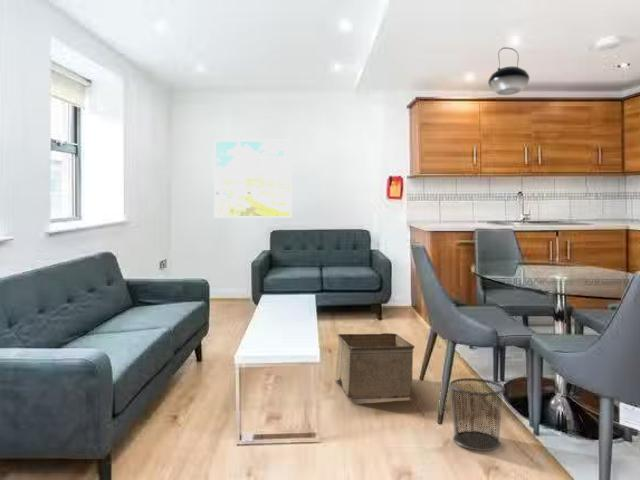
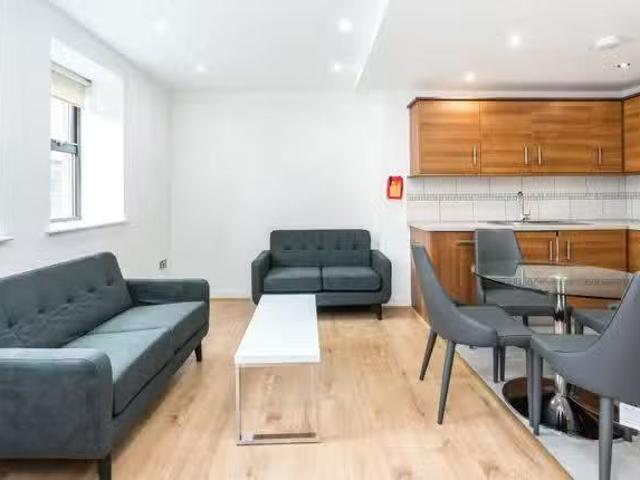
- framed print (253, 178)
- pendant light (508, 69)
- storage bin (372, 364)
- waste bin (476, 413)
